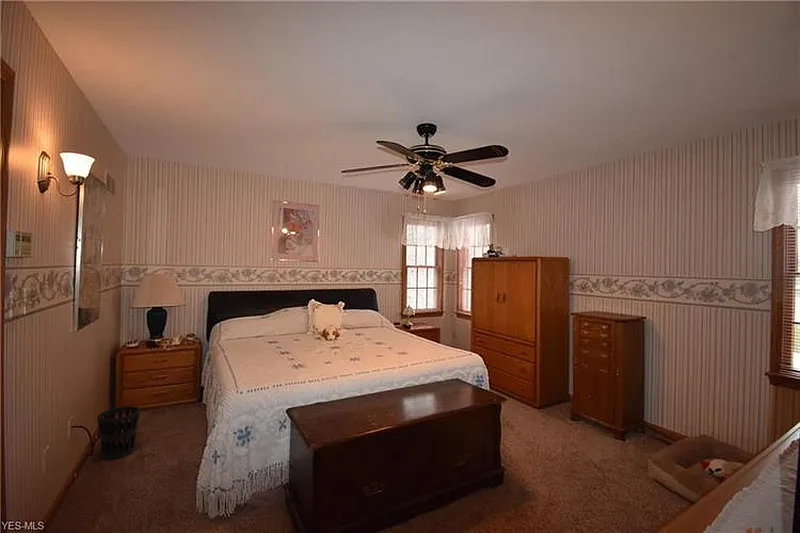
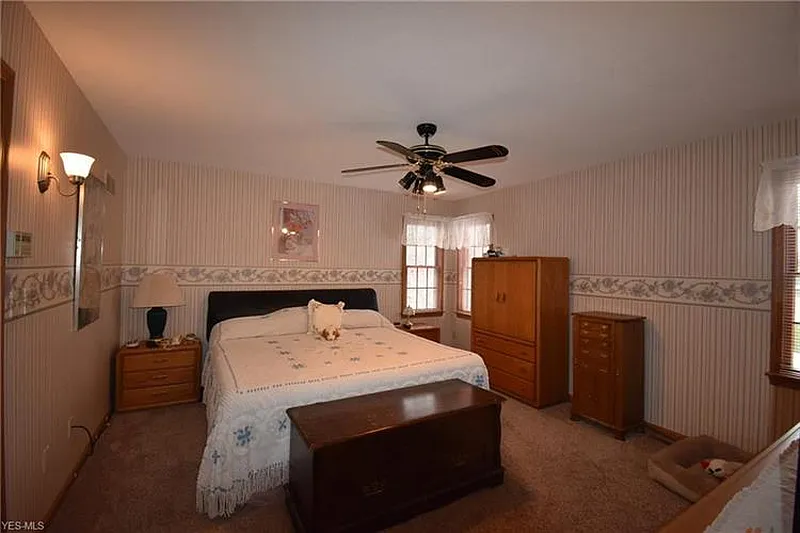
- wastebasket (118, 432)
